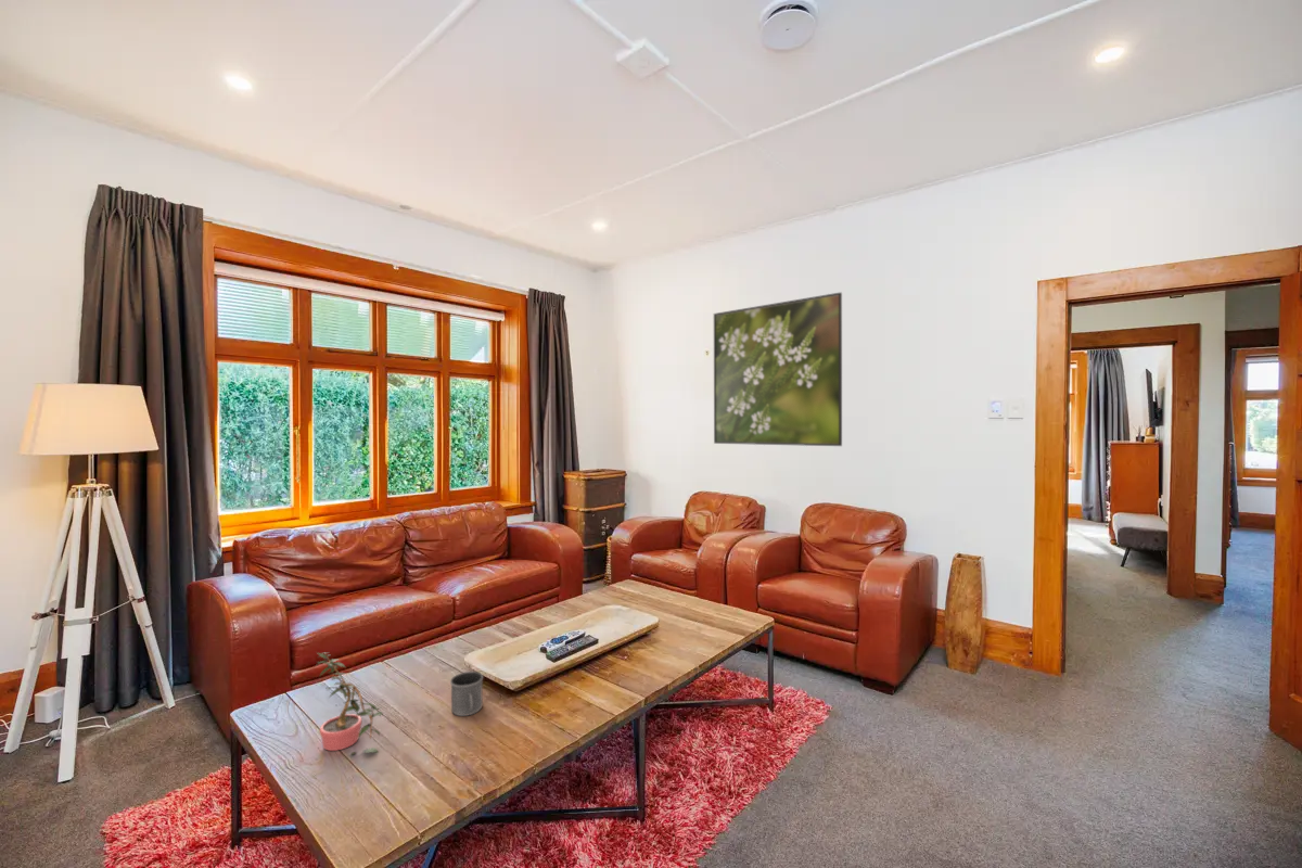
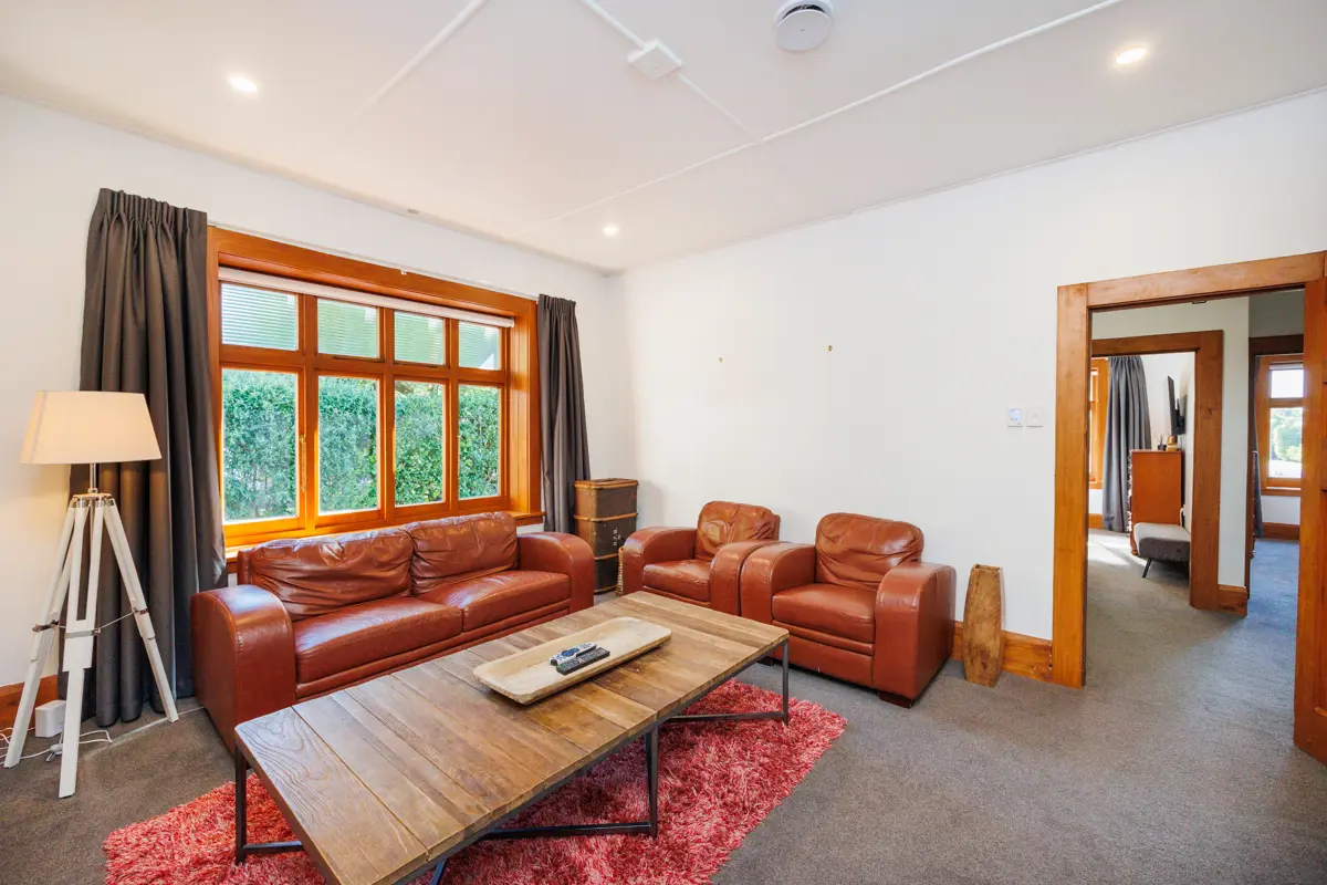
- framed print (773, 374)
- potted plant (345, 704)
- mug (468, 694)
